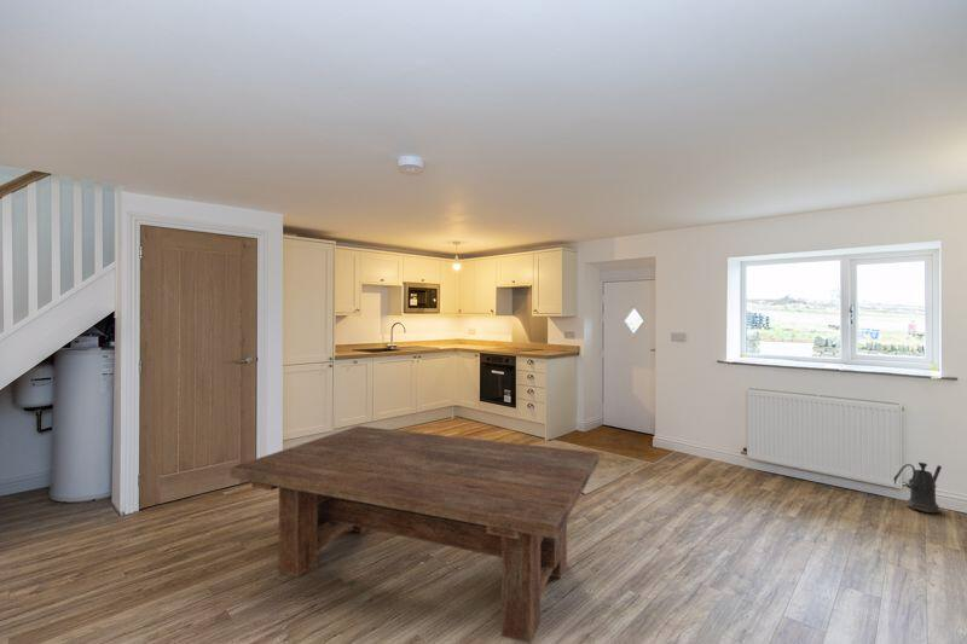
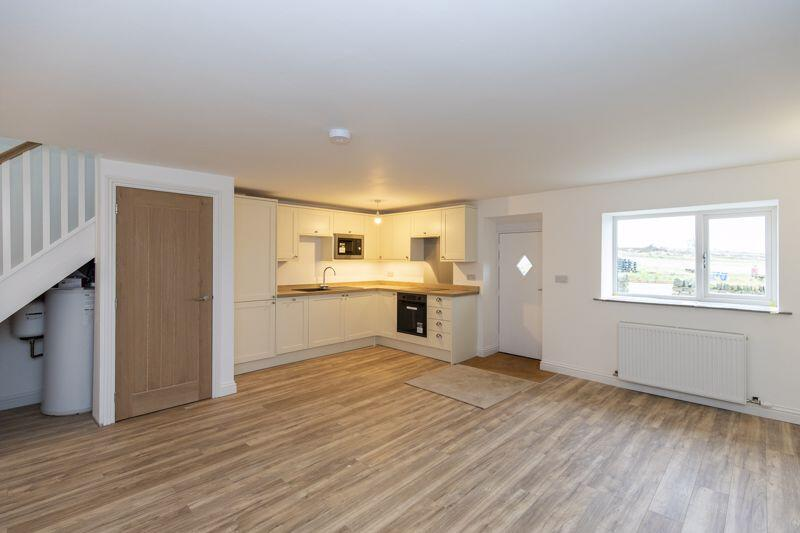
- dining table (424, 514)
- watering can (917, 486)
